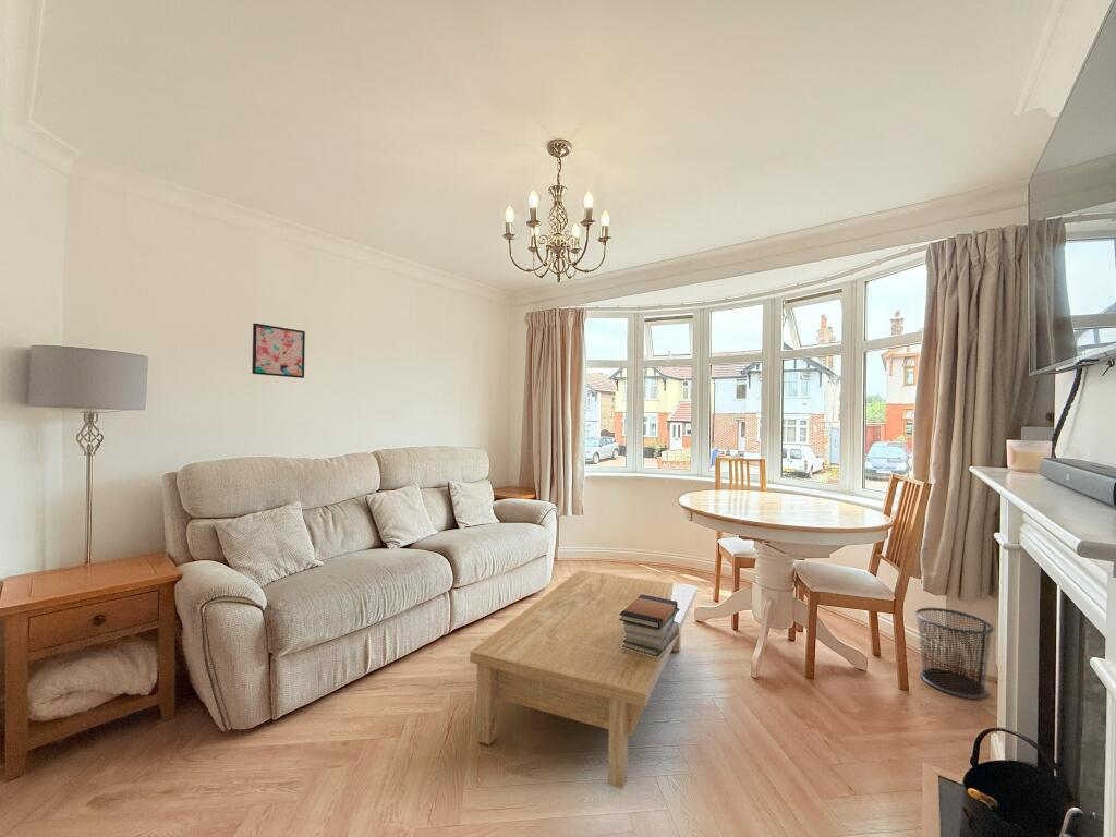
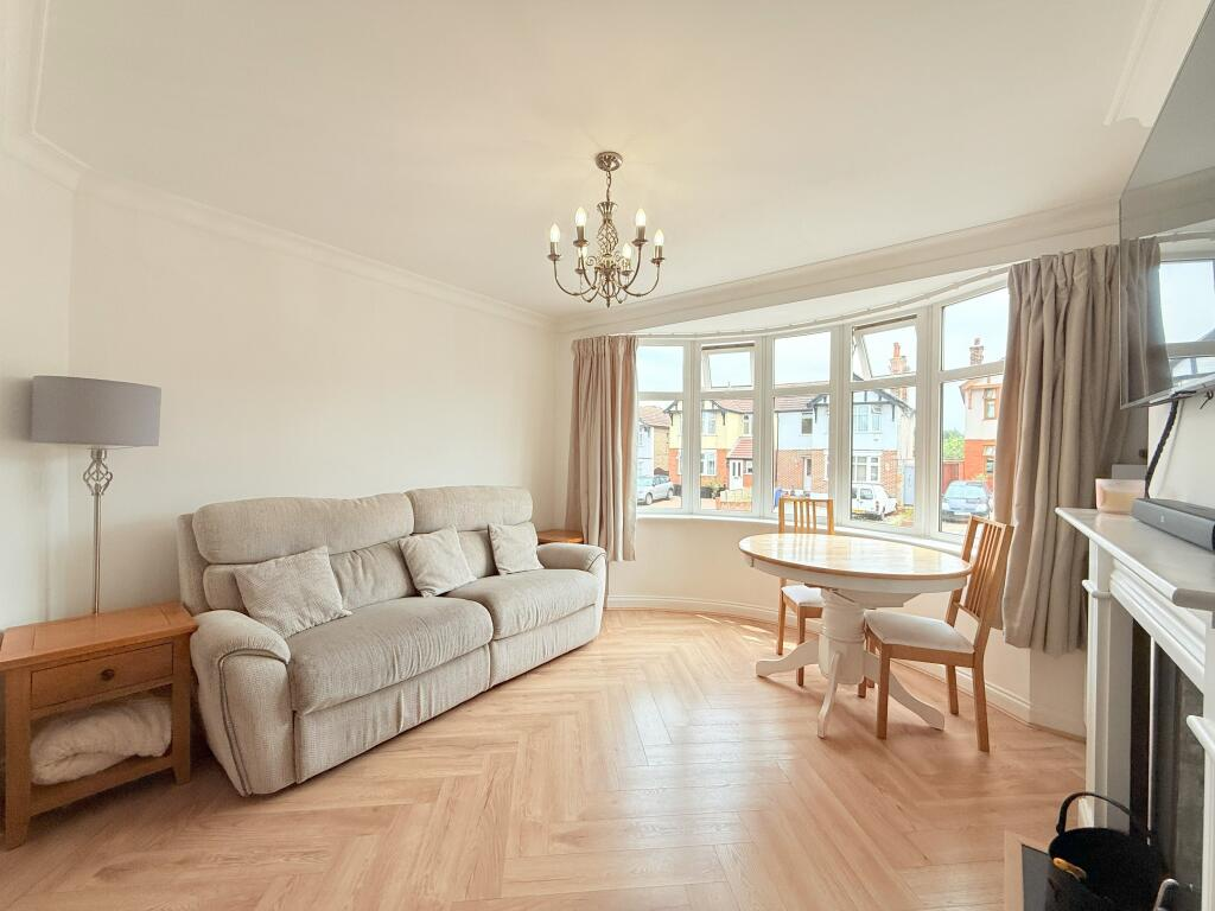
- coffee table (602, 651)
- book stack (650, 623)
- wall art (279, 351)
- waste bin (953, 651)
